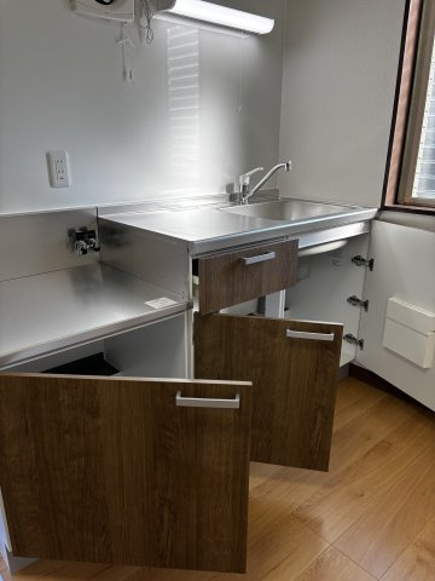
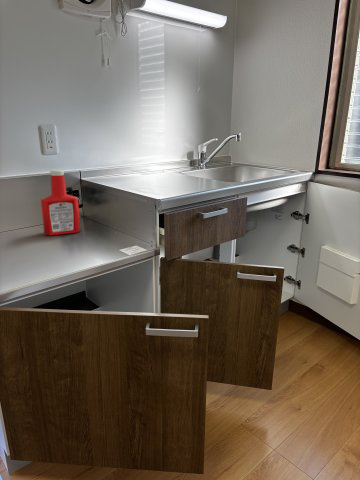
+ soap bottle (59, 202)
